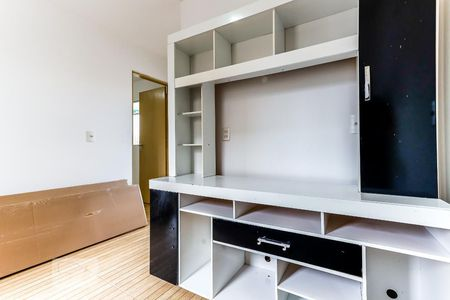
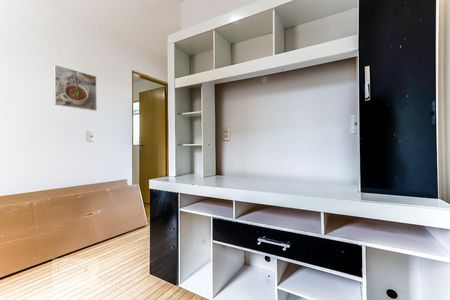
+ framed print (76, 89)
